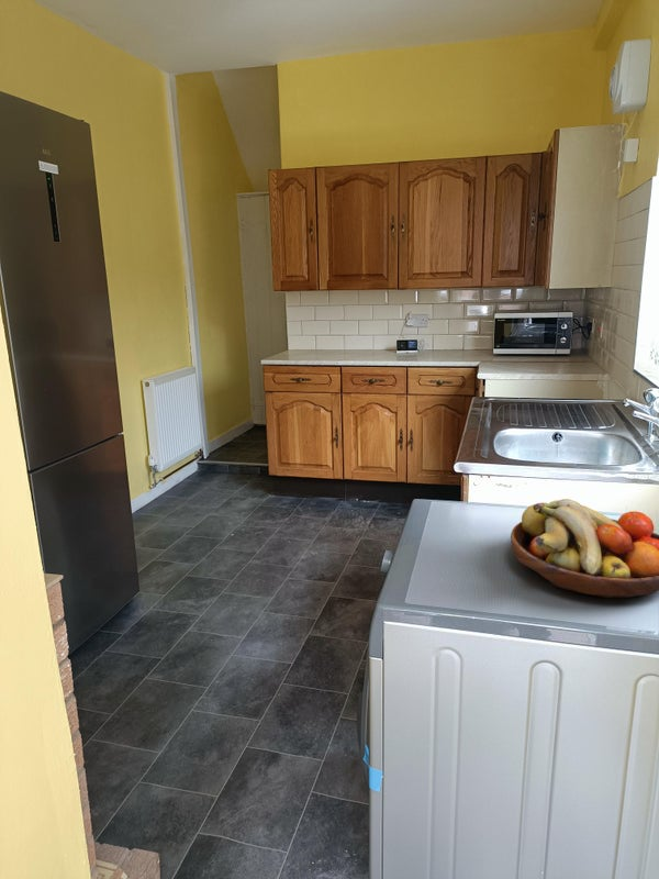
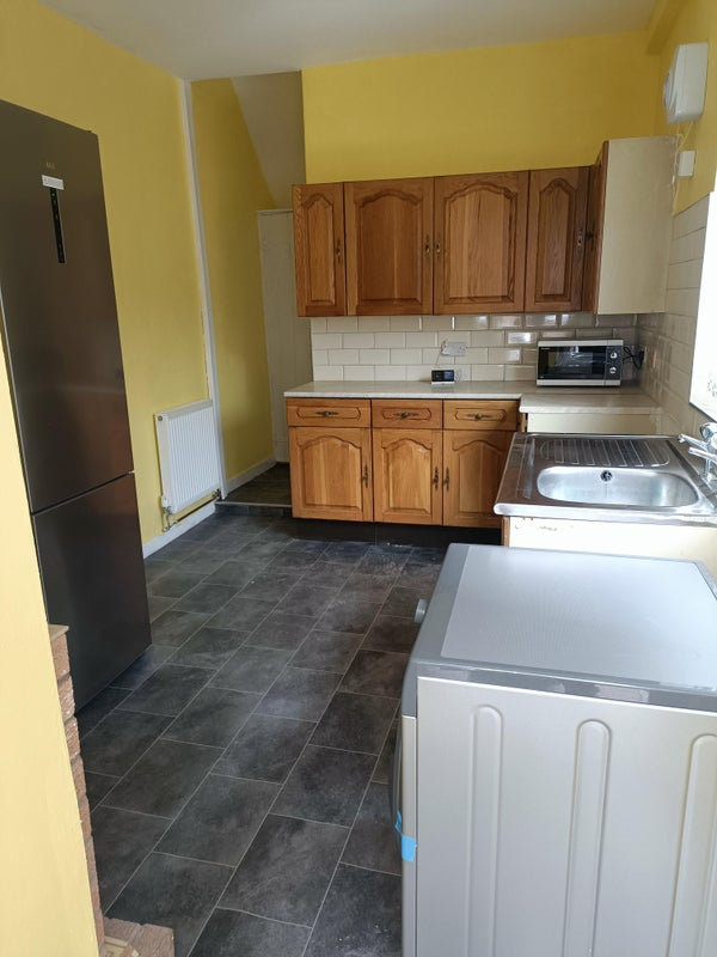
- fruit bowl (593, 537)
